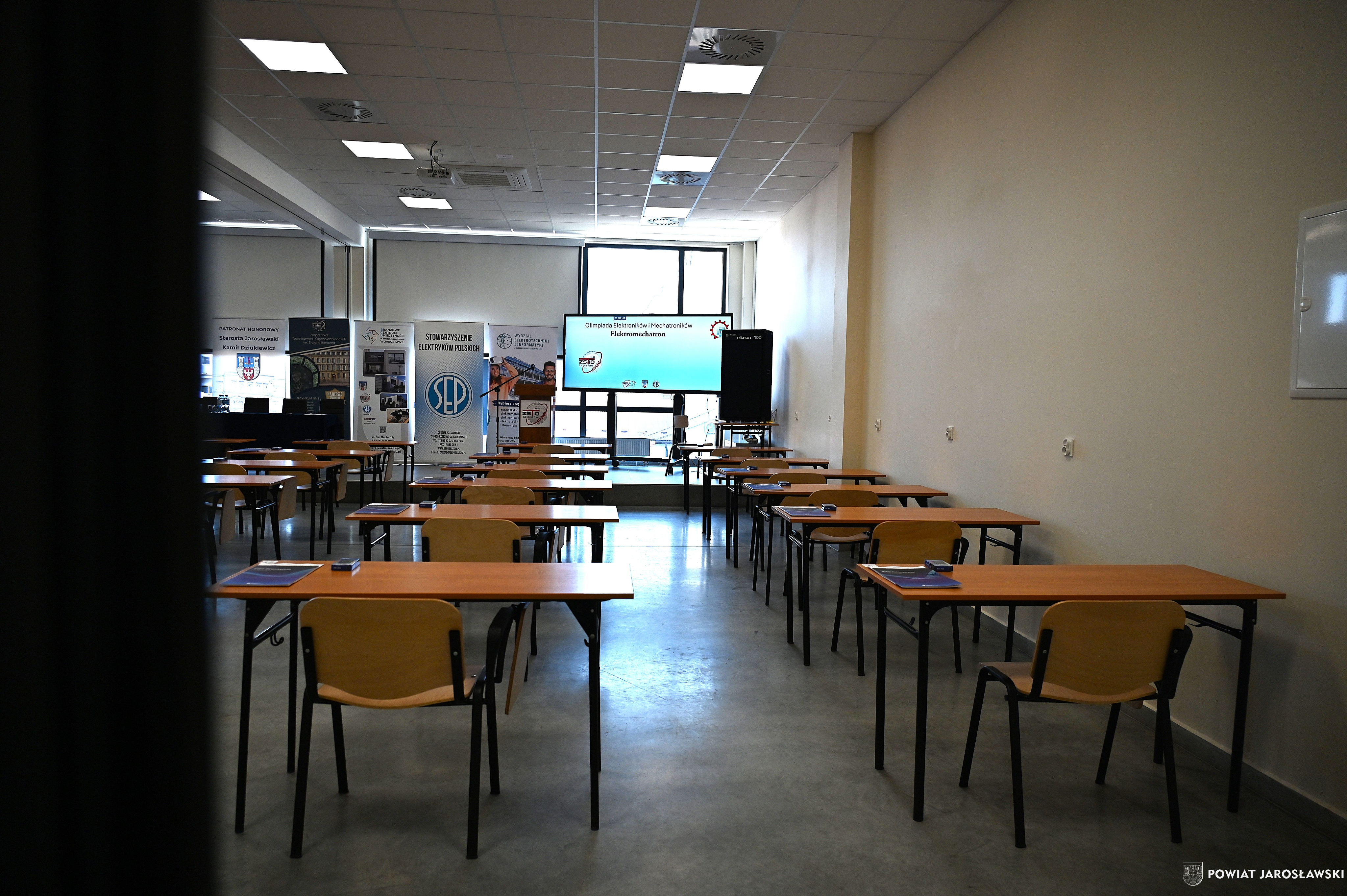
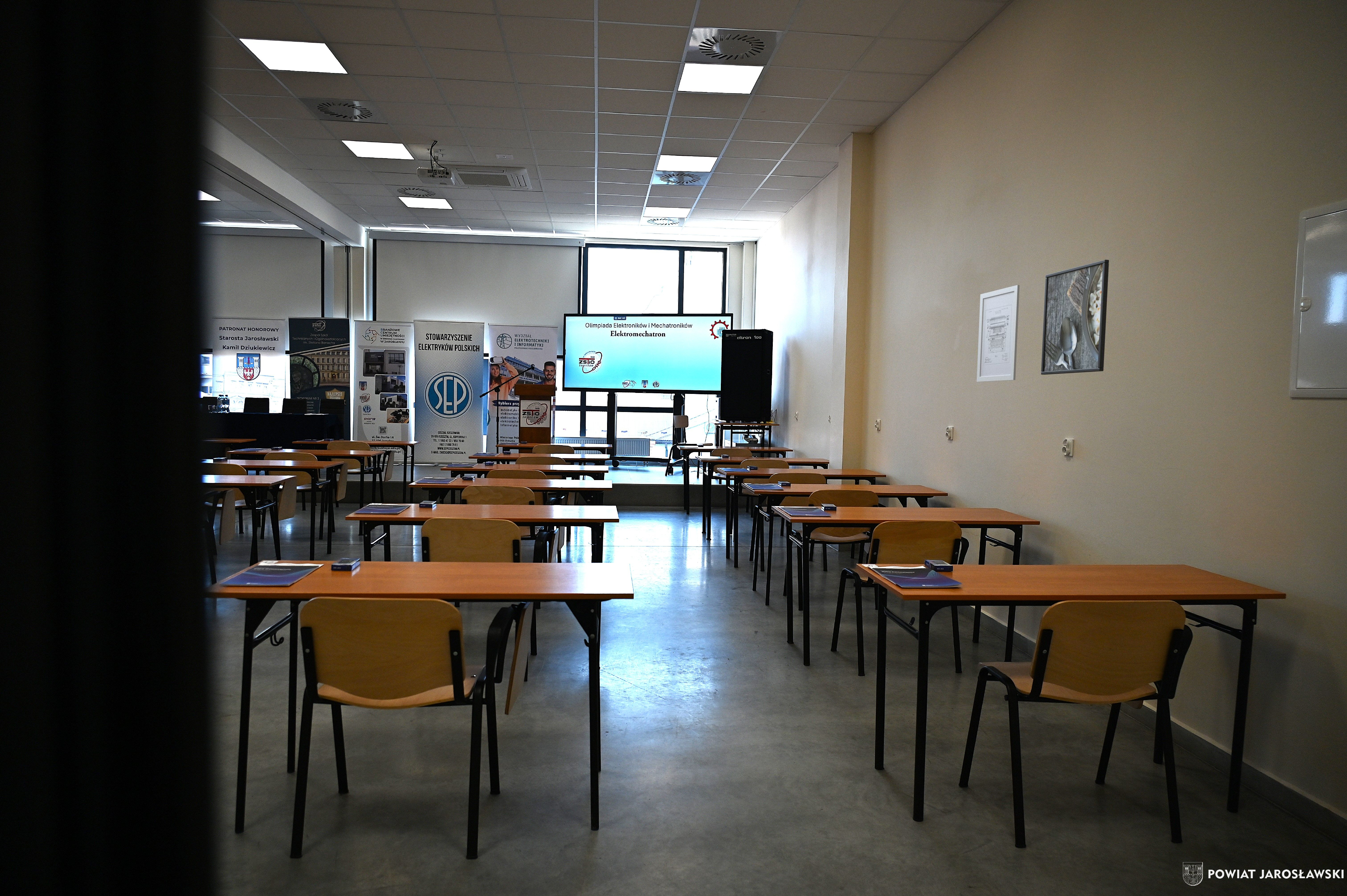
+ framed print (1073, 321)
+ wall art (997, 335)
